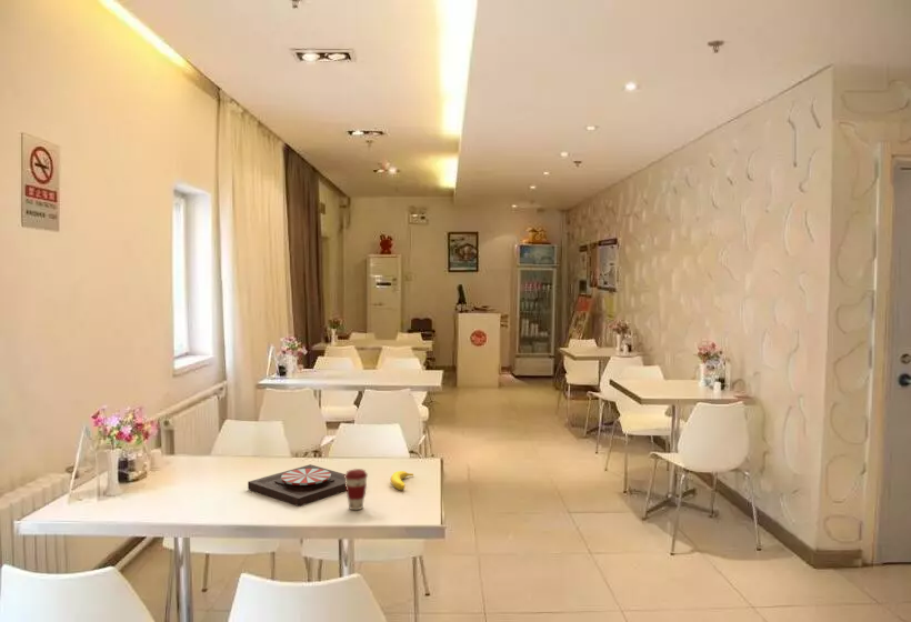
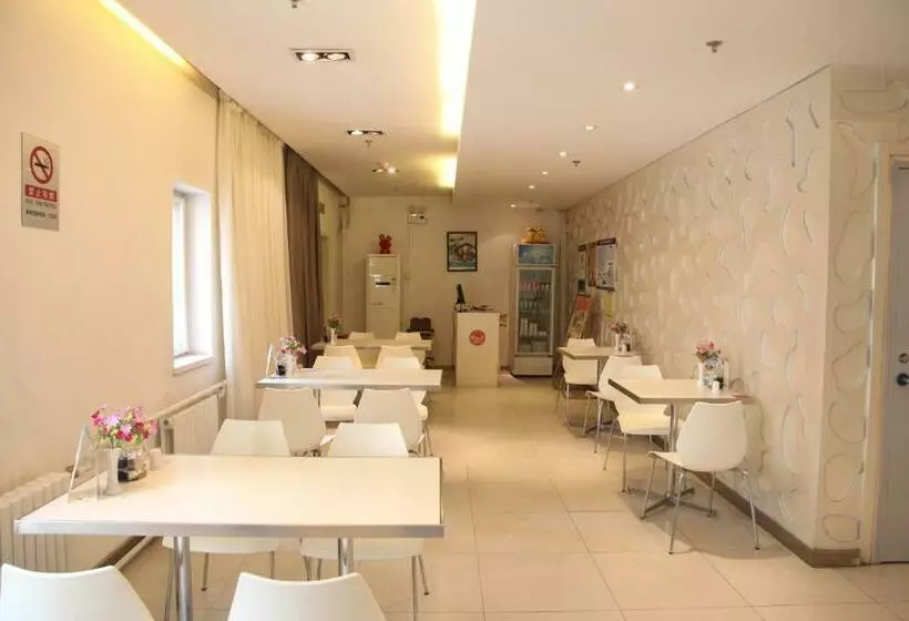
- plate (304, 481)
- banana (400, 479)
- coffee cup (356, 489)
